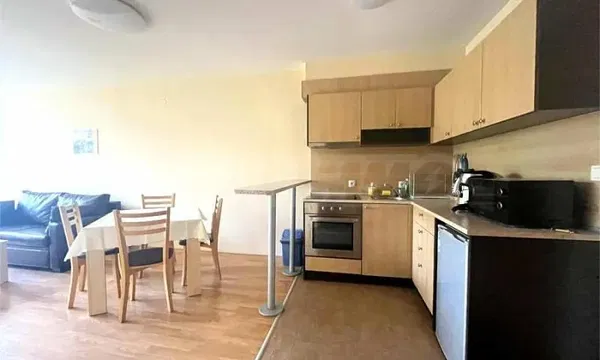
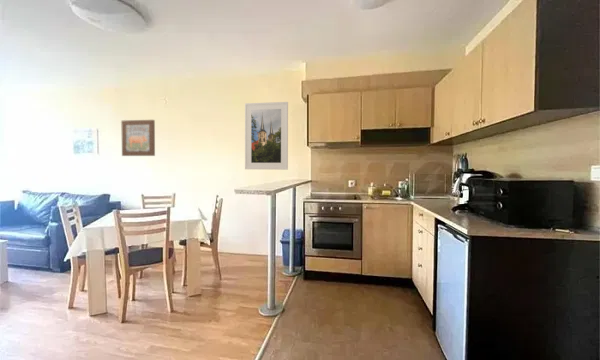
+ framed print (266, 136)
+ wall art (138, 138)
